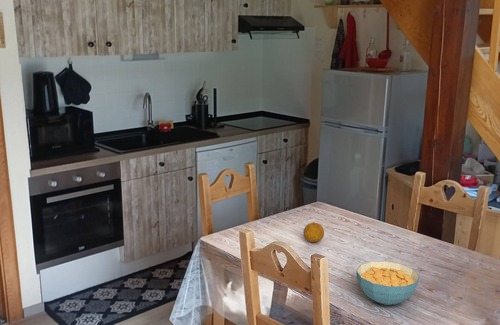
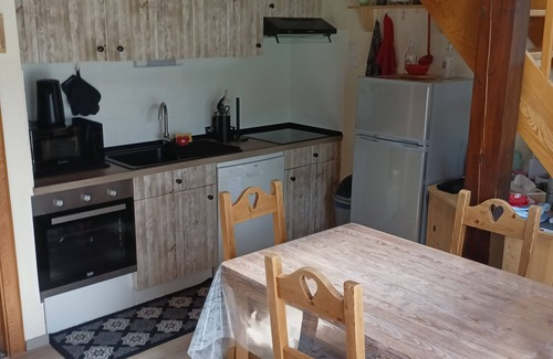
- fruit (313, 232)
- cereal bowl (386, 287)
